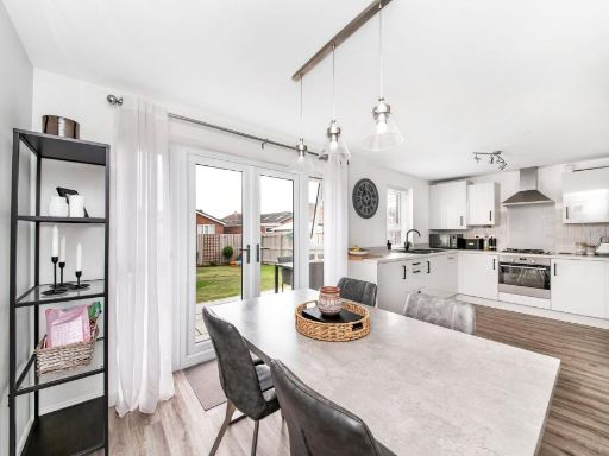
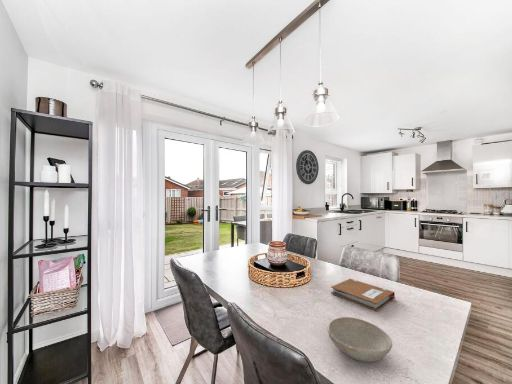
+ bowl (358, 340)
+ notebook (363, 292)
